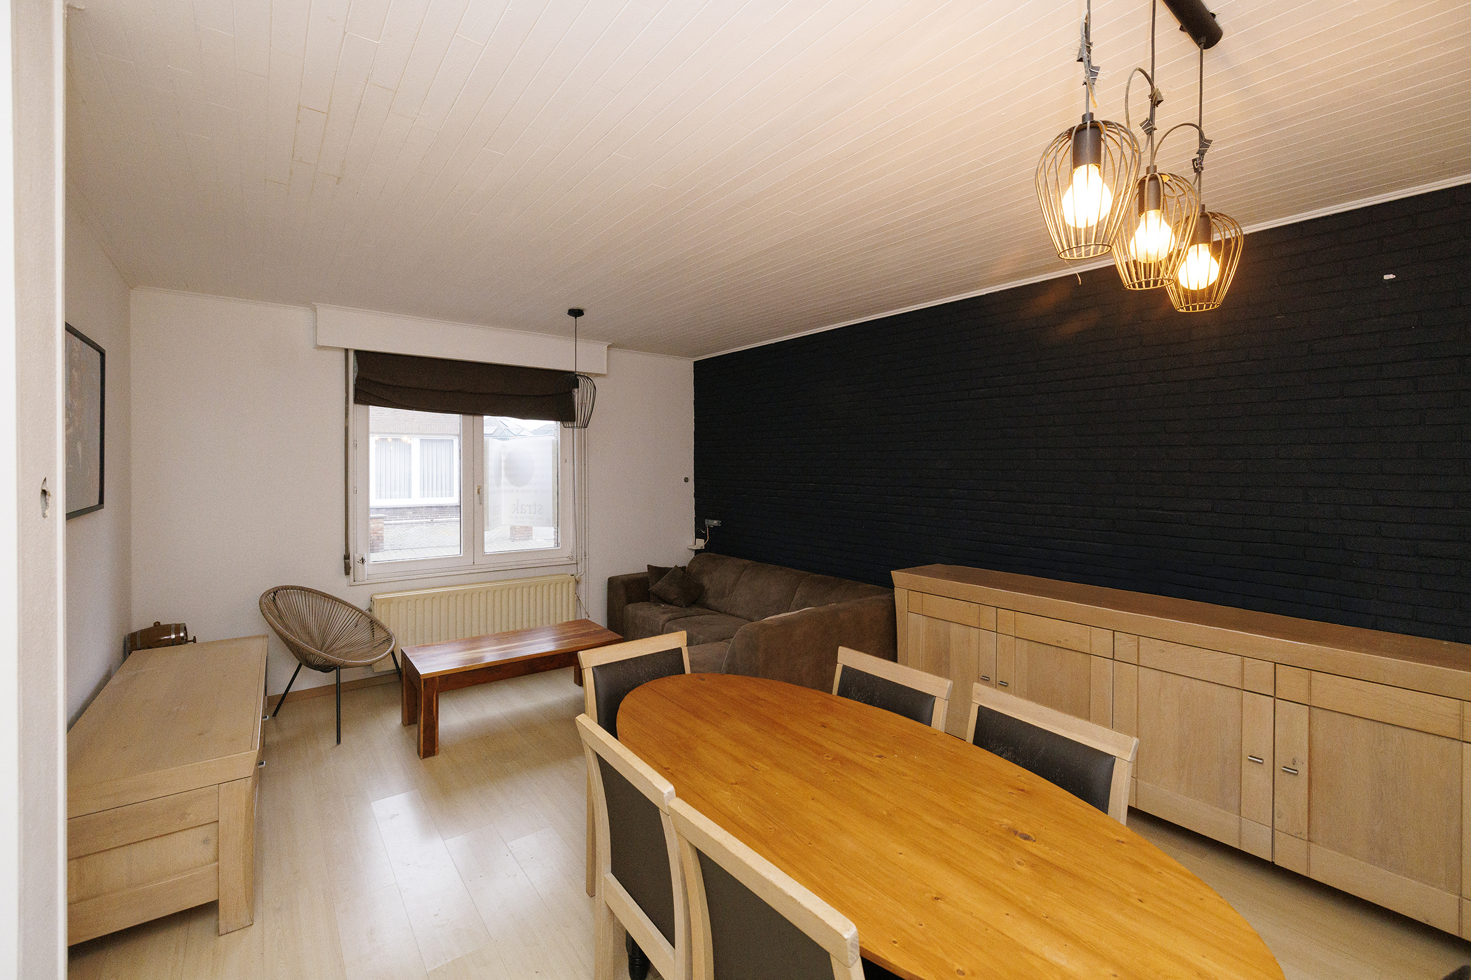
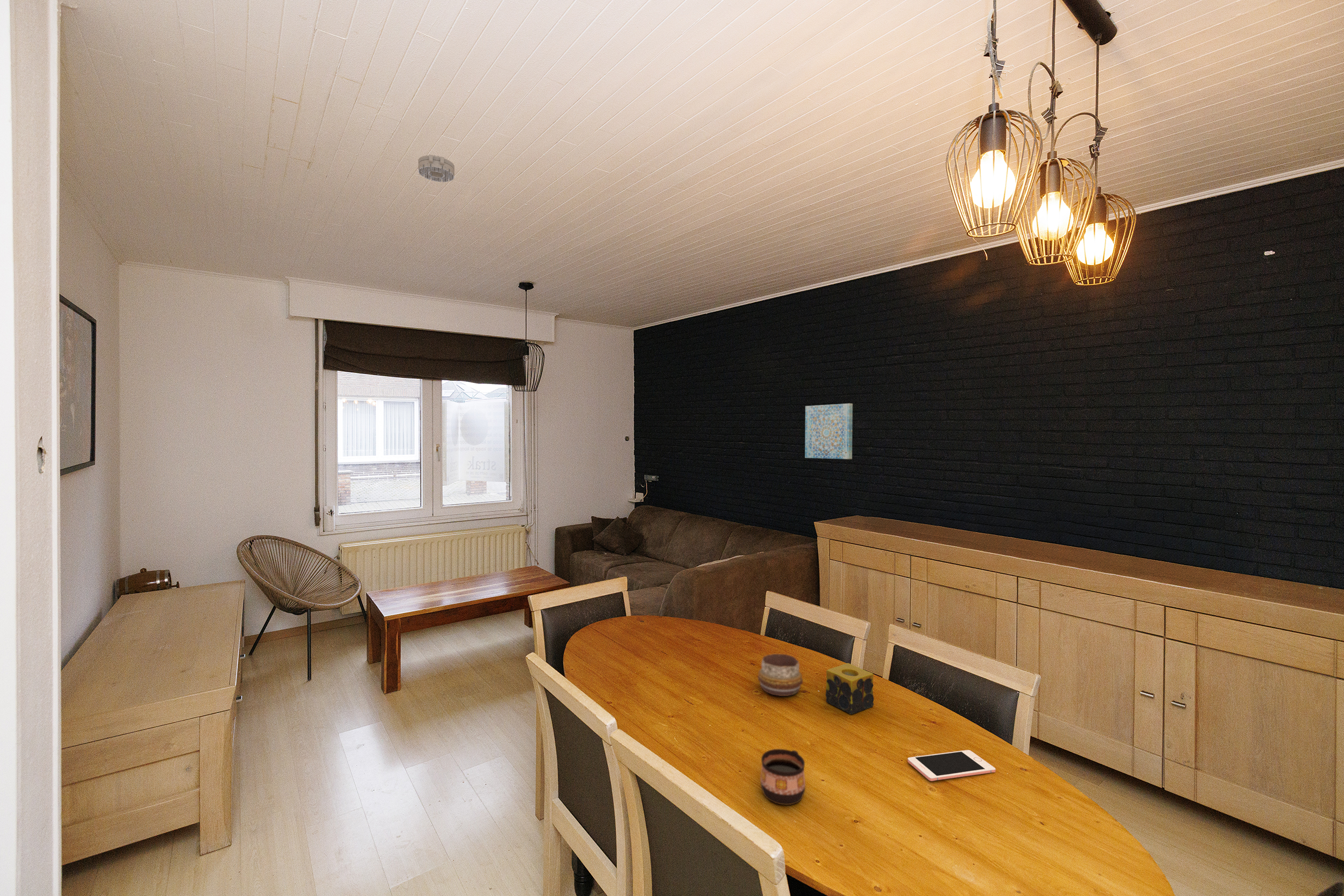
+ candle (849, 687)
+ cup (785, 777)
+ decorative bowl (780, 674)
+ cell phone (951, 765)
+ wall art (828, 431)
+ smoke detector (436, 168)
